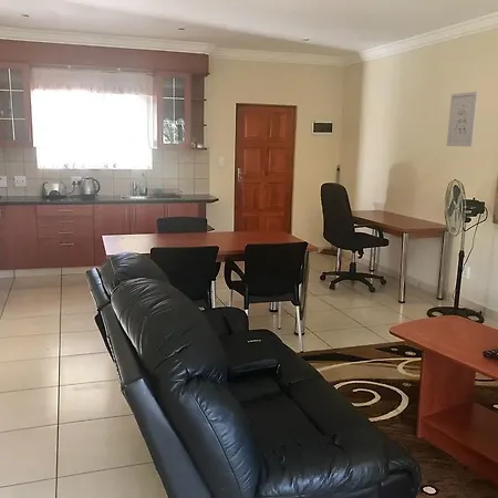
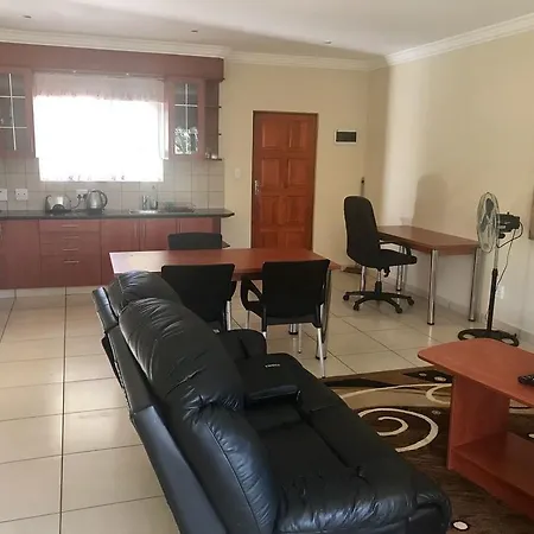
- wall art (461, 120)
